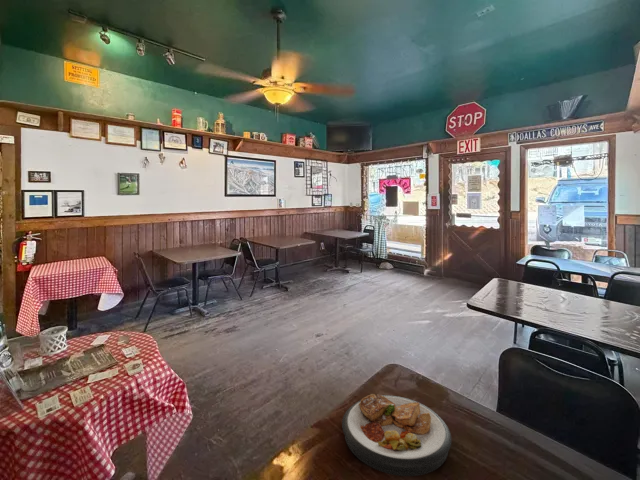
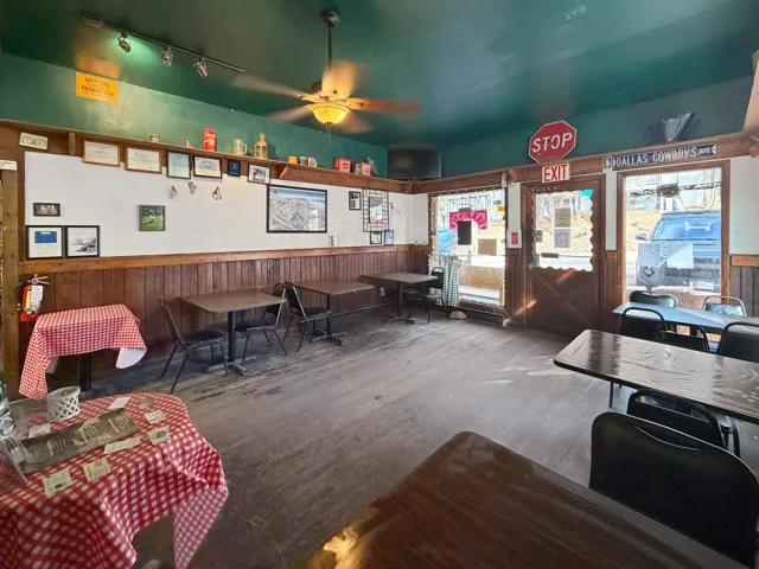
- plate (394, 424)
